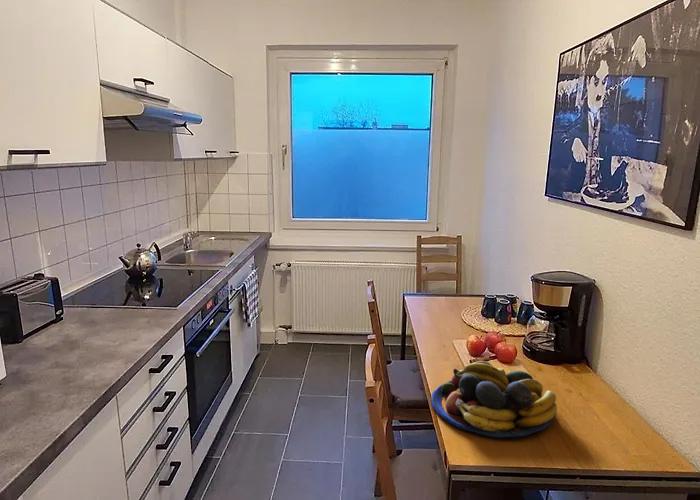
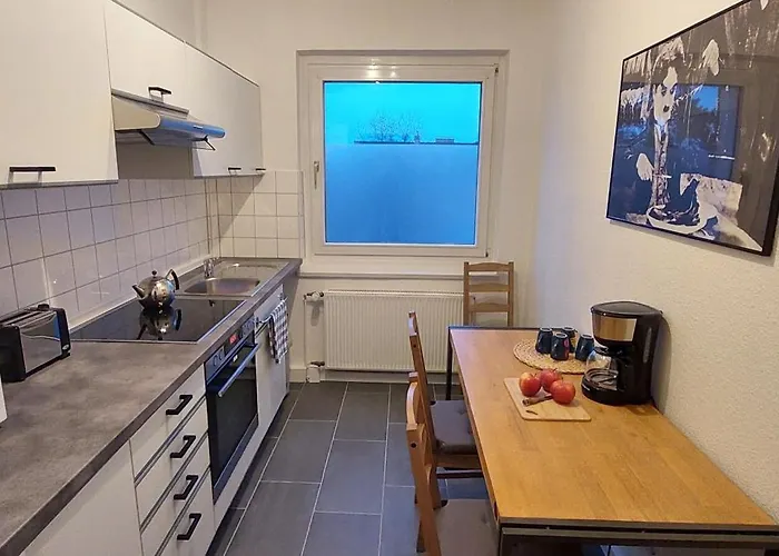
- fruit bowl (491, 386)
